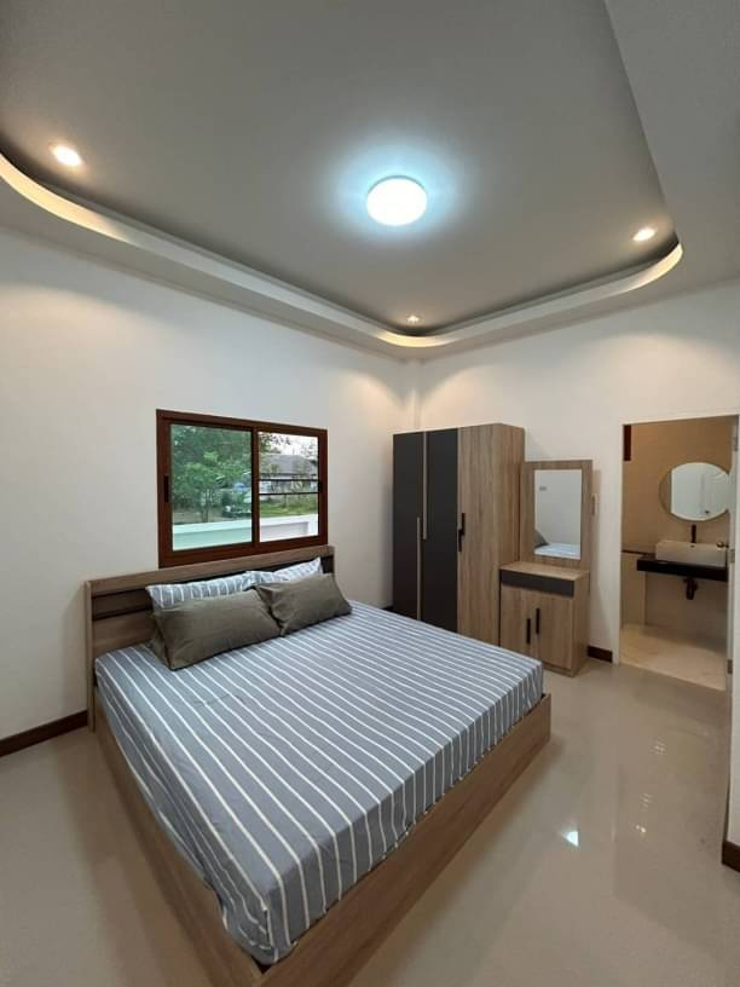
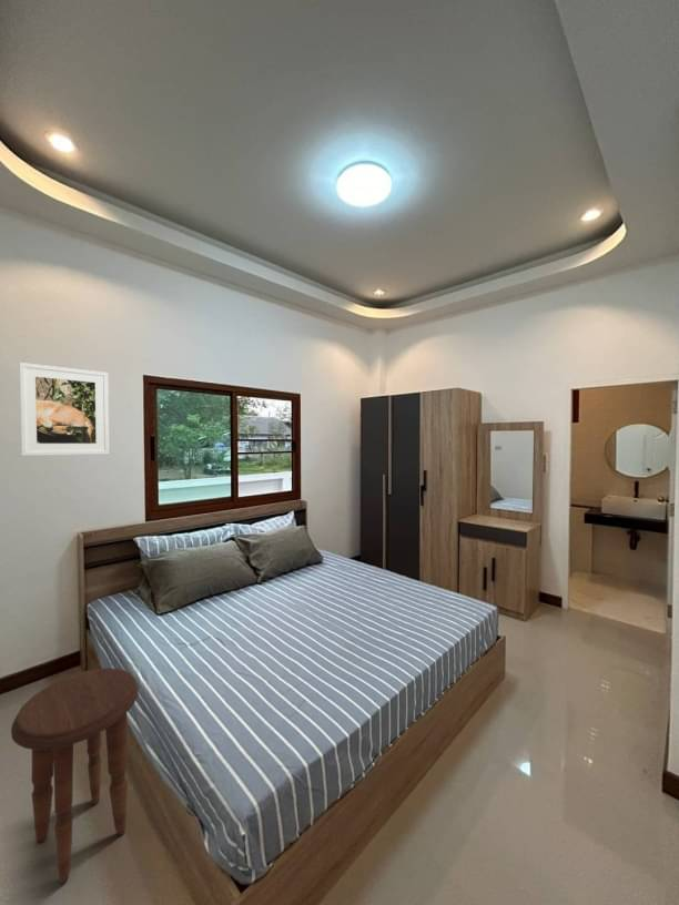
+ side table (88, 766)
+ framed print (67, 411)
